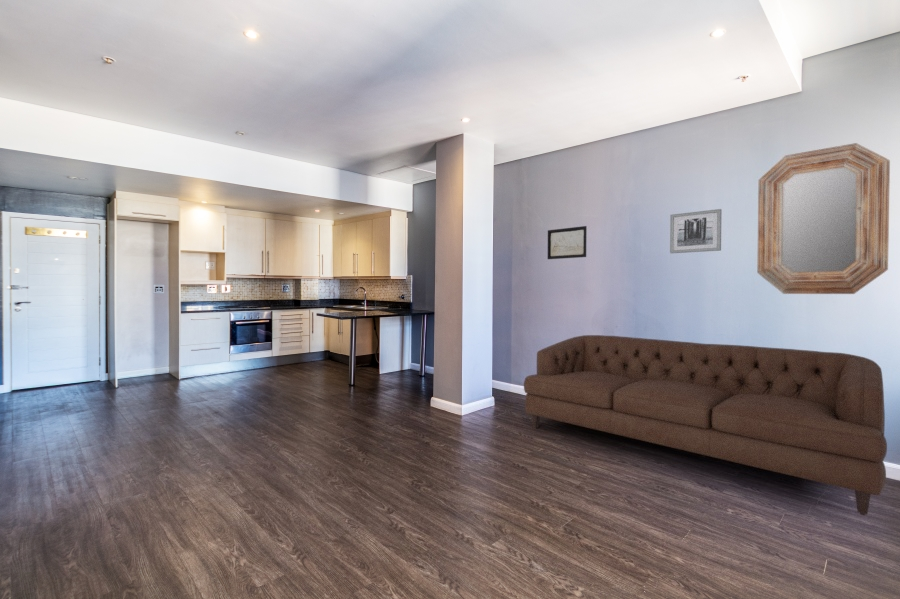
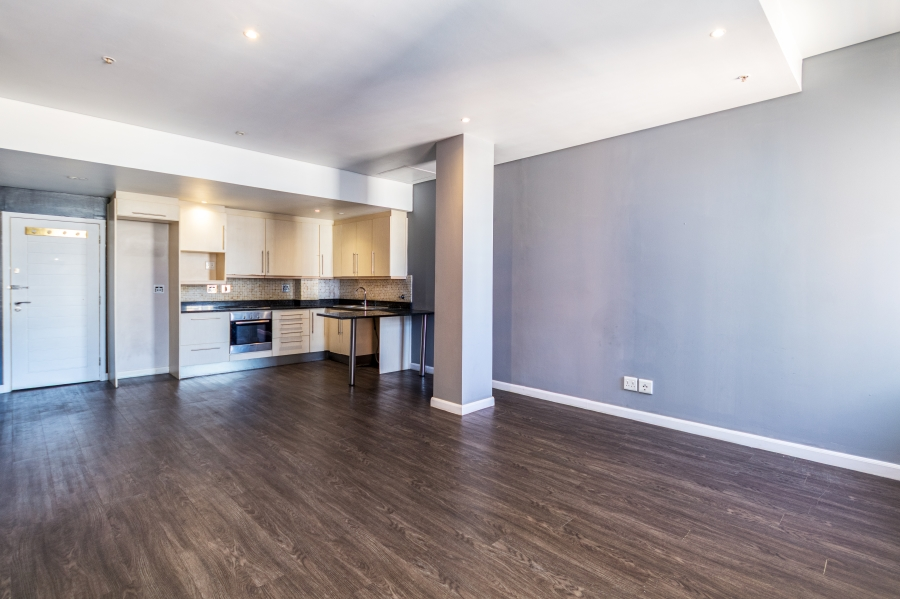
- wall art (566, 243)
- wall art (694, 232)
- sofa (679, 396)
- home mirror (817, 221)
